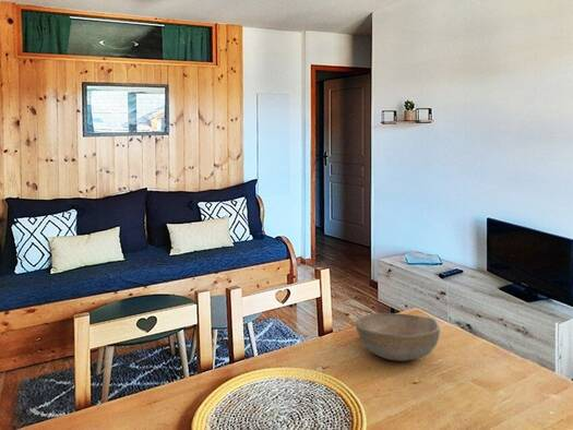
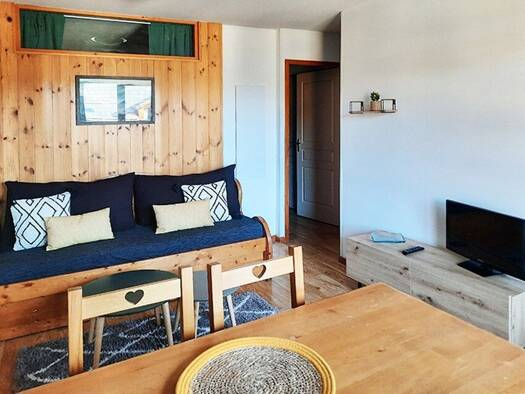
- bowl (396, 338)
